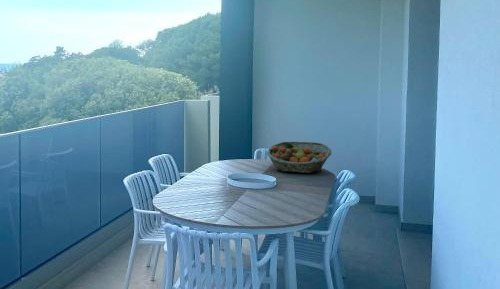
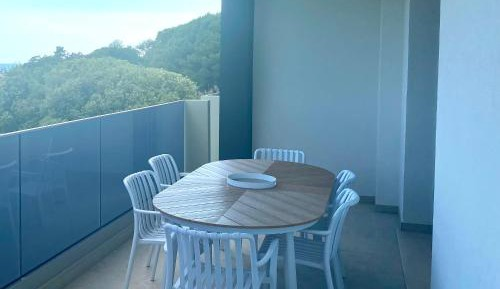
- fruit basket (298, 156)
